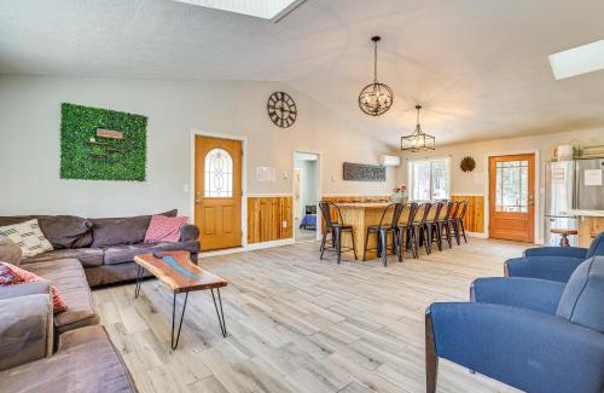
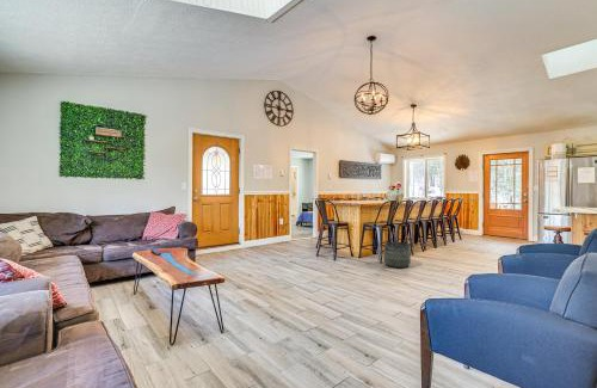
+ basket (396, 254)
